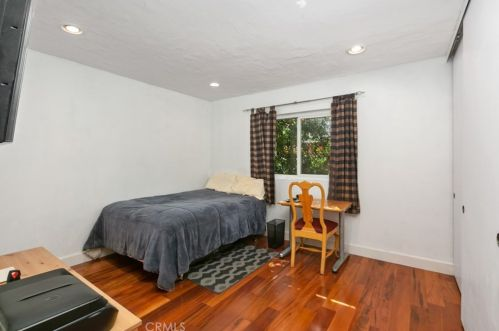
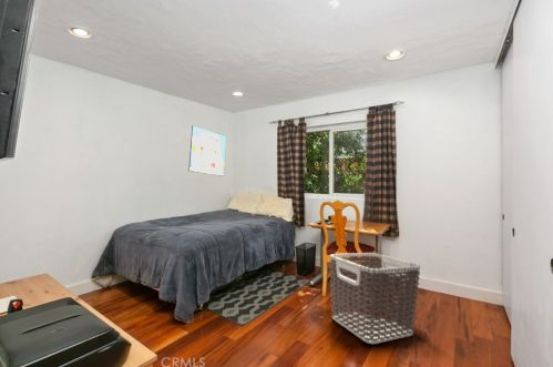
+ clothes hamper (371, 292)
+ wall art (208, 152)
